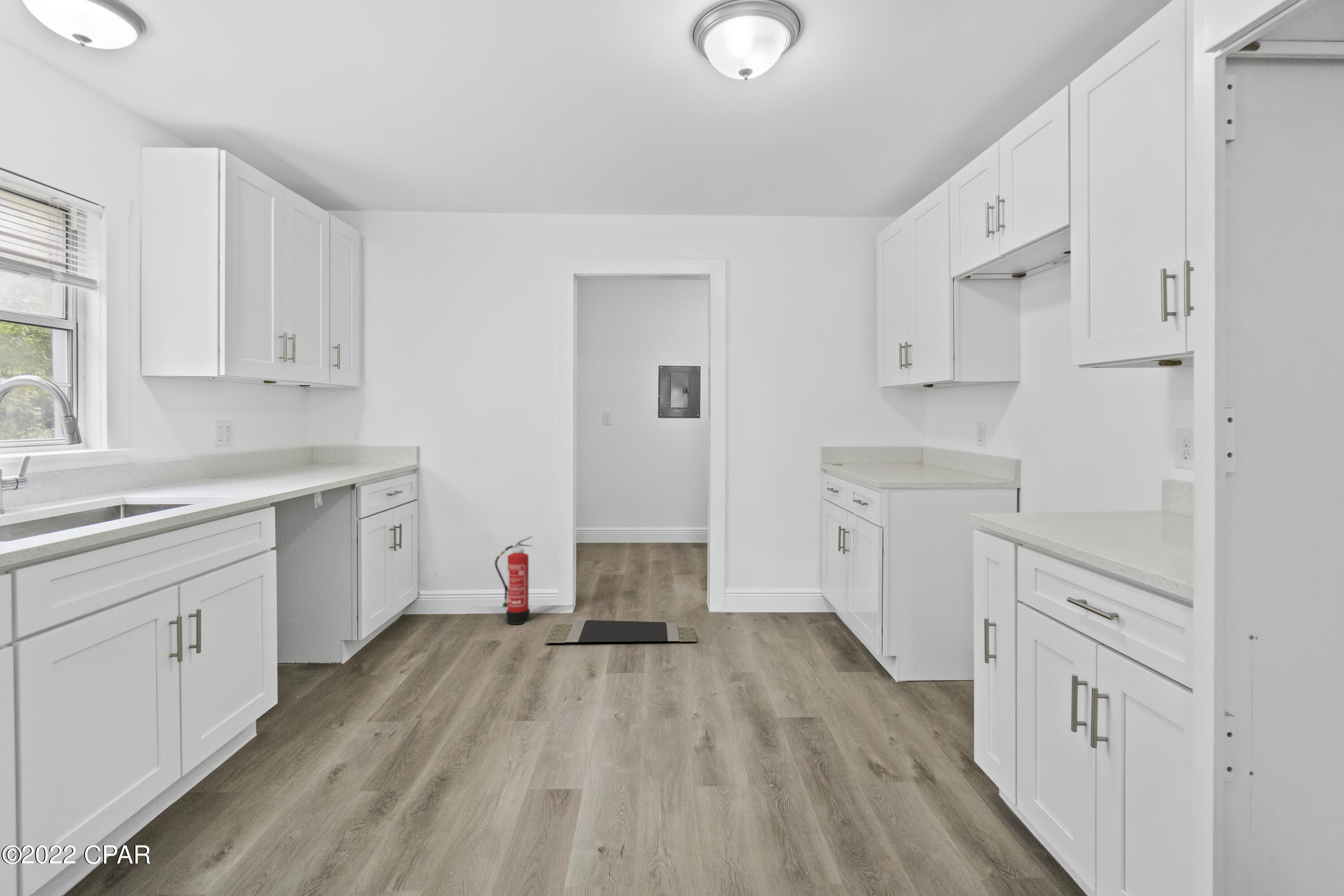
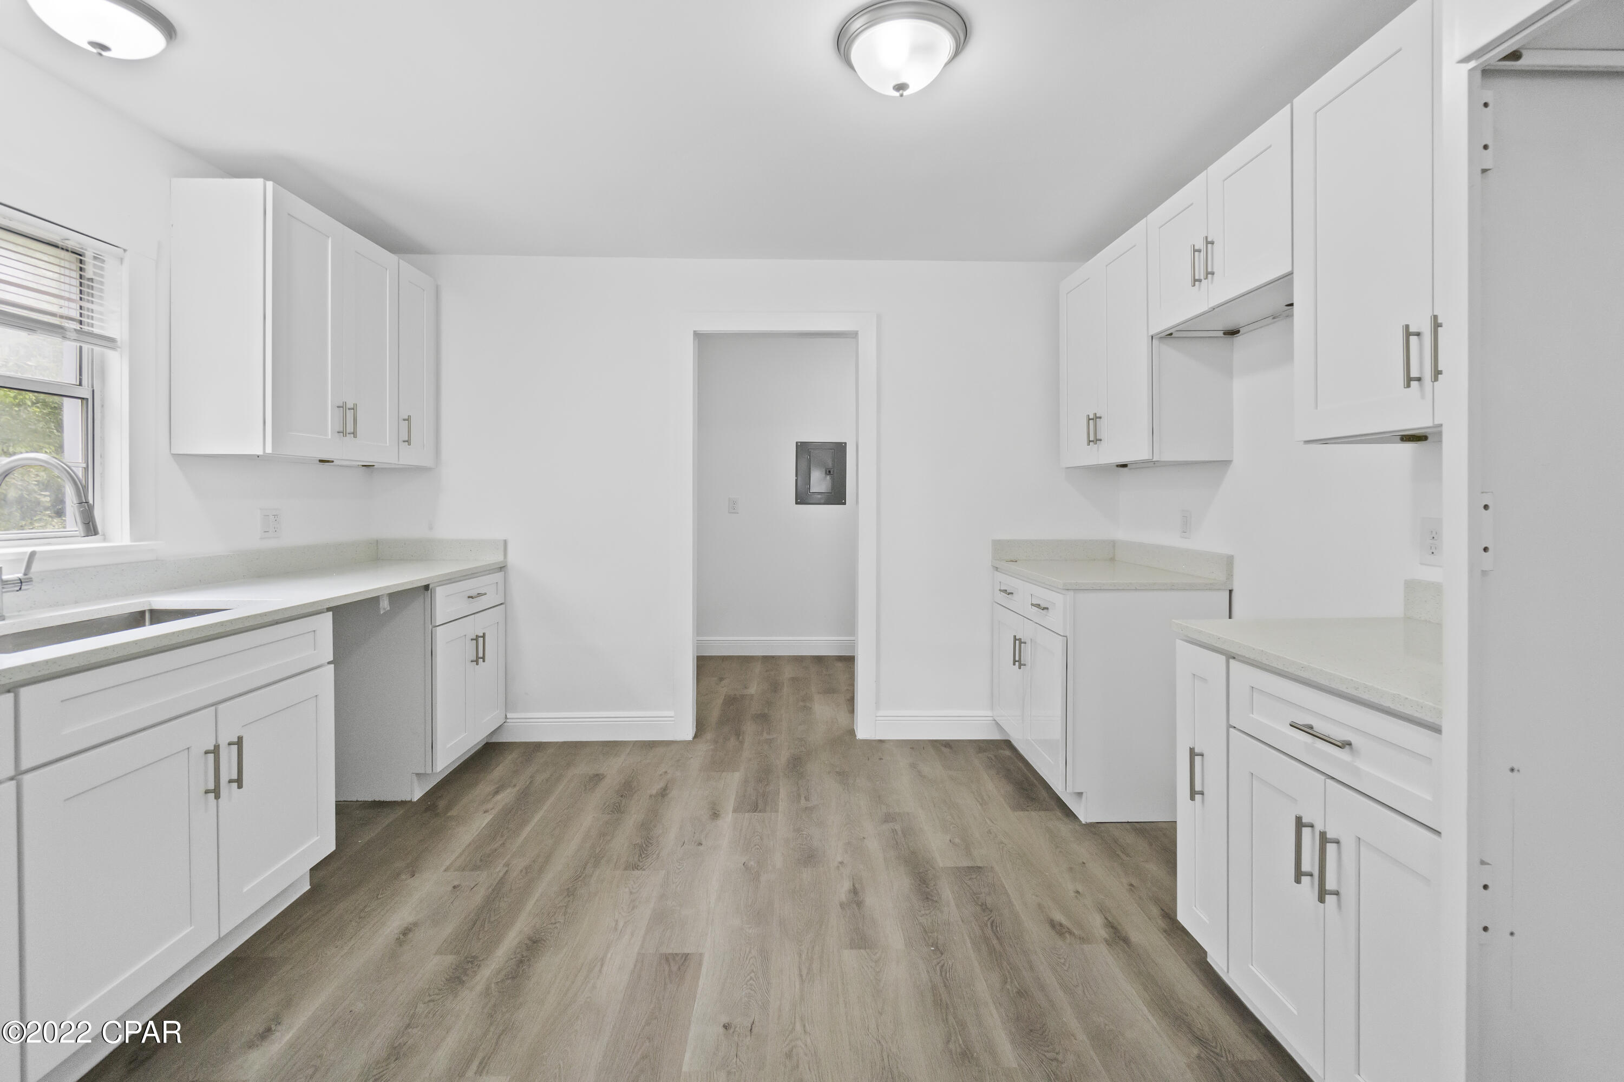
- doormat (623, 628)
- fire extinguisher (513, 578)
